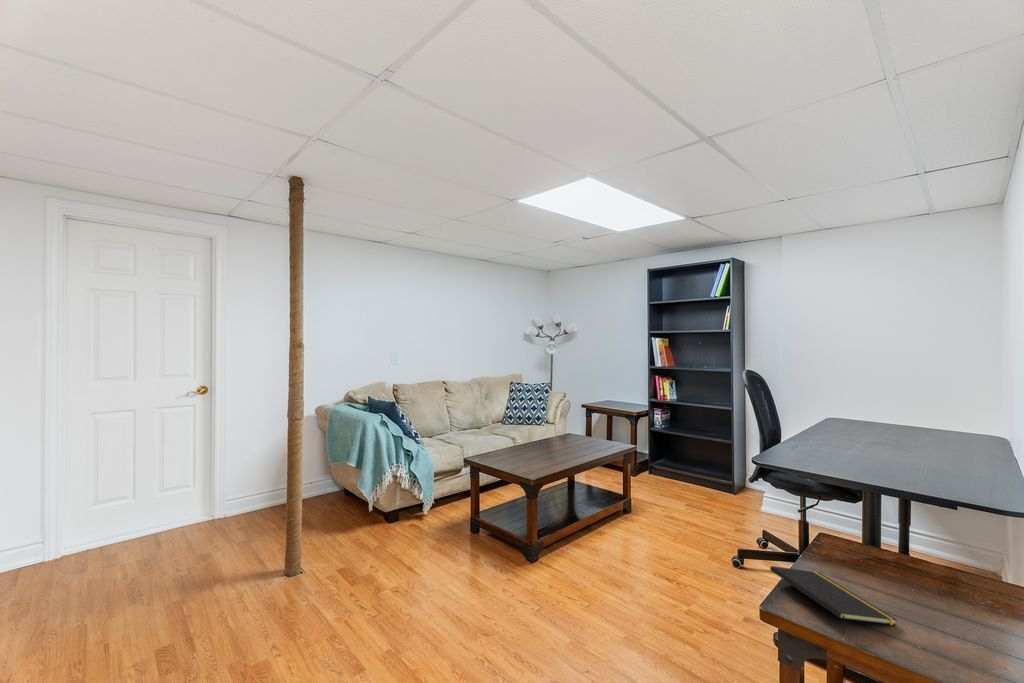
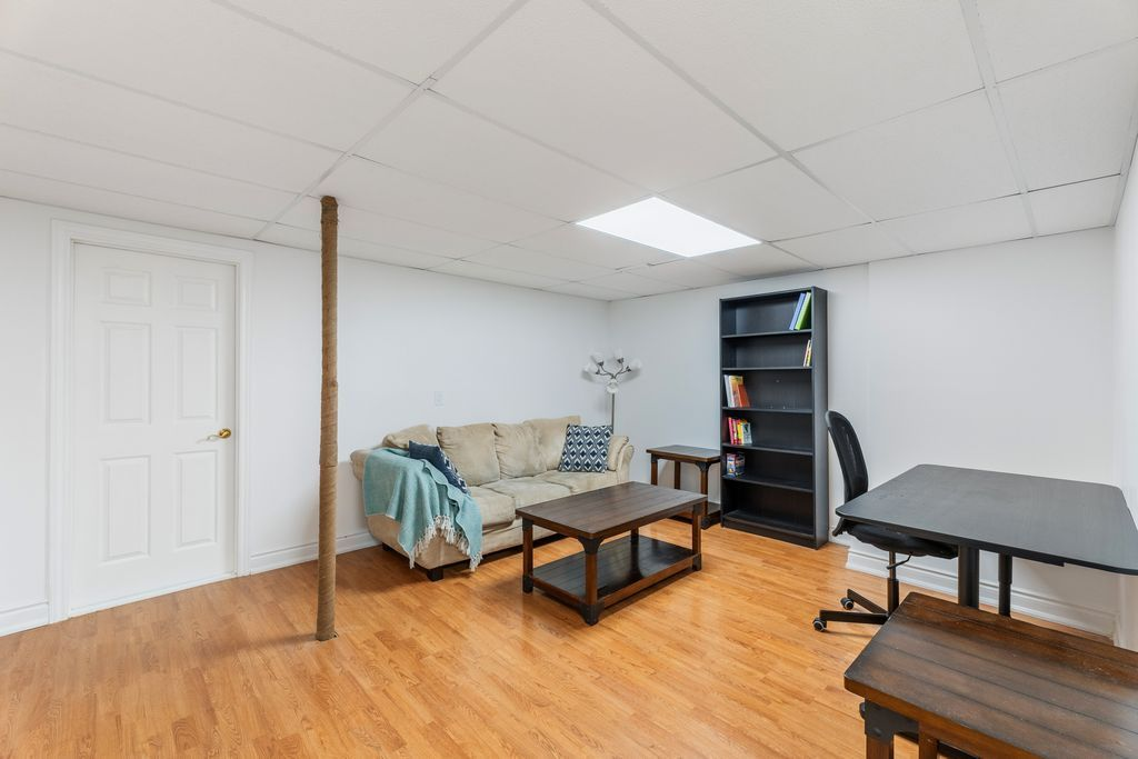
- notepad (828, 593)
